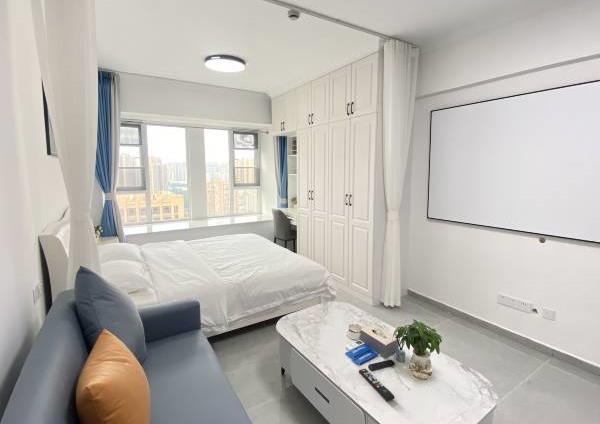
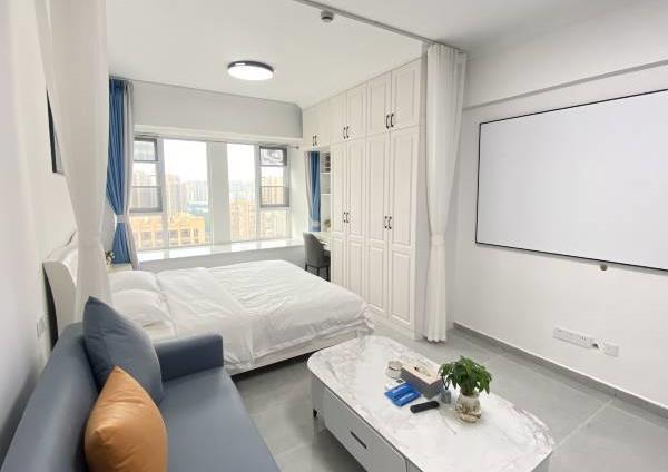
- remote control (375, 383)
